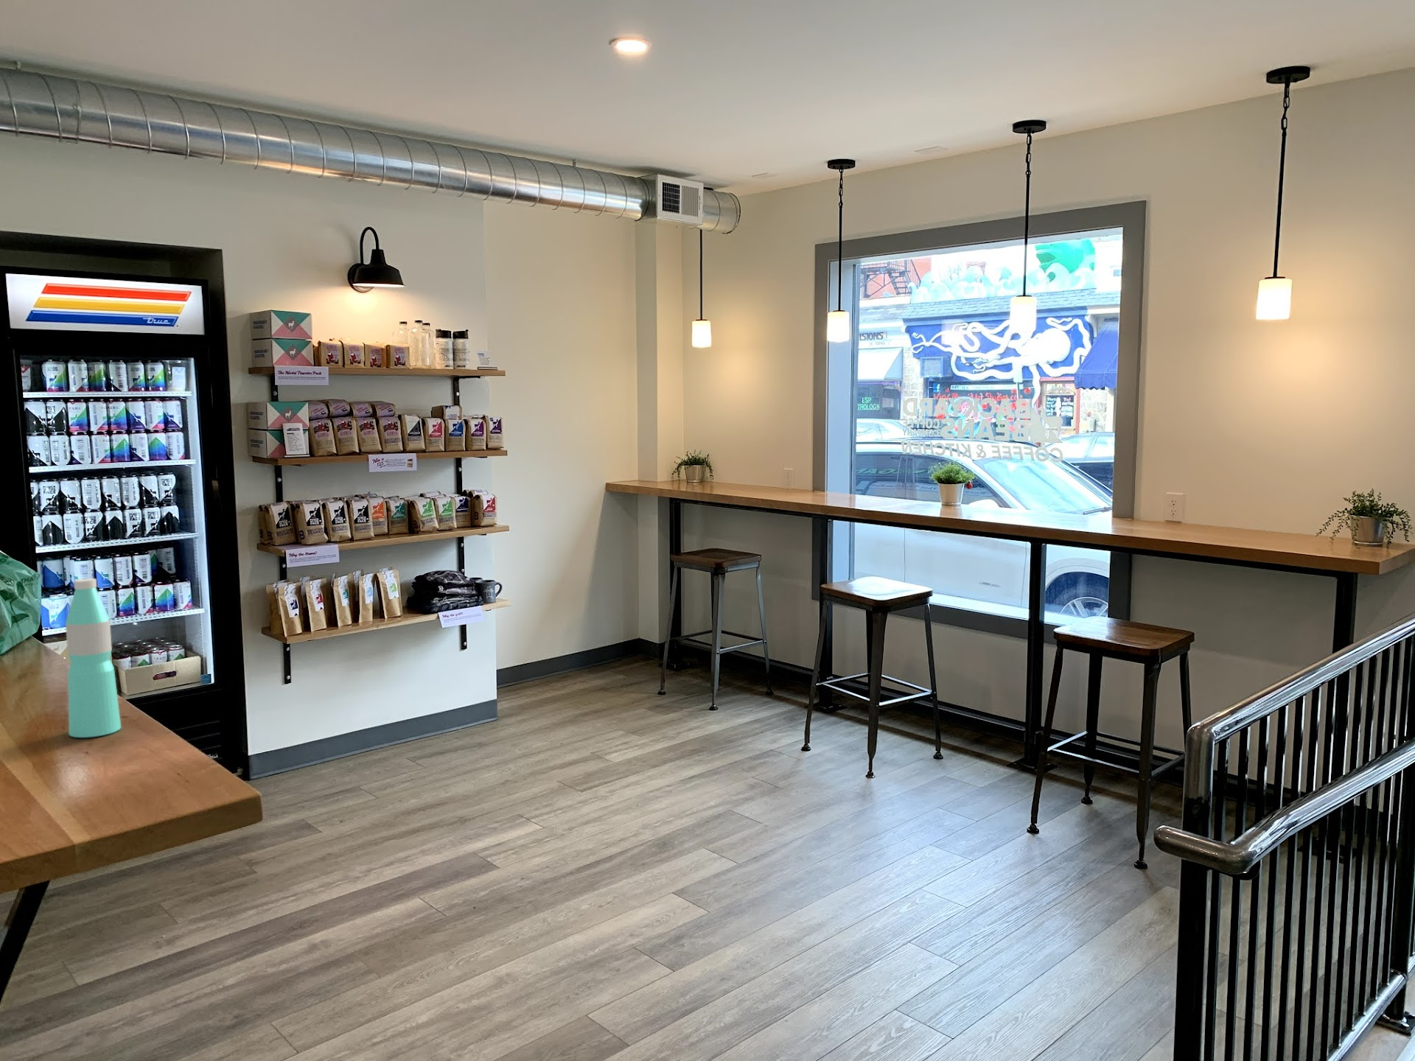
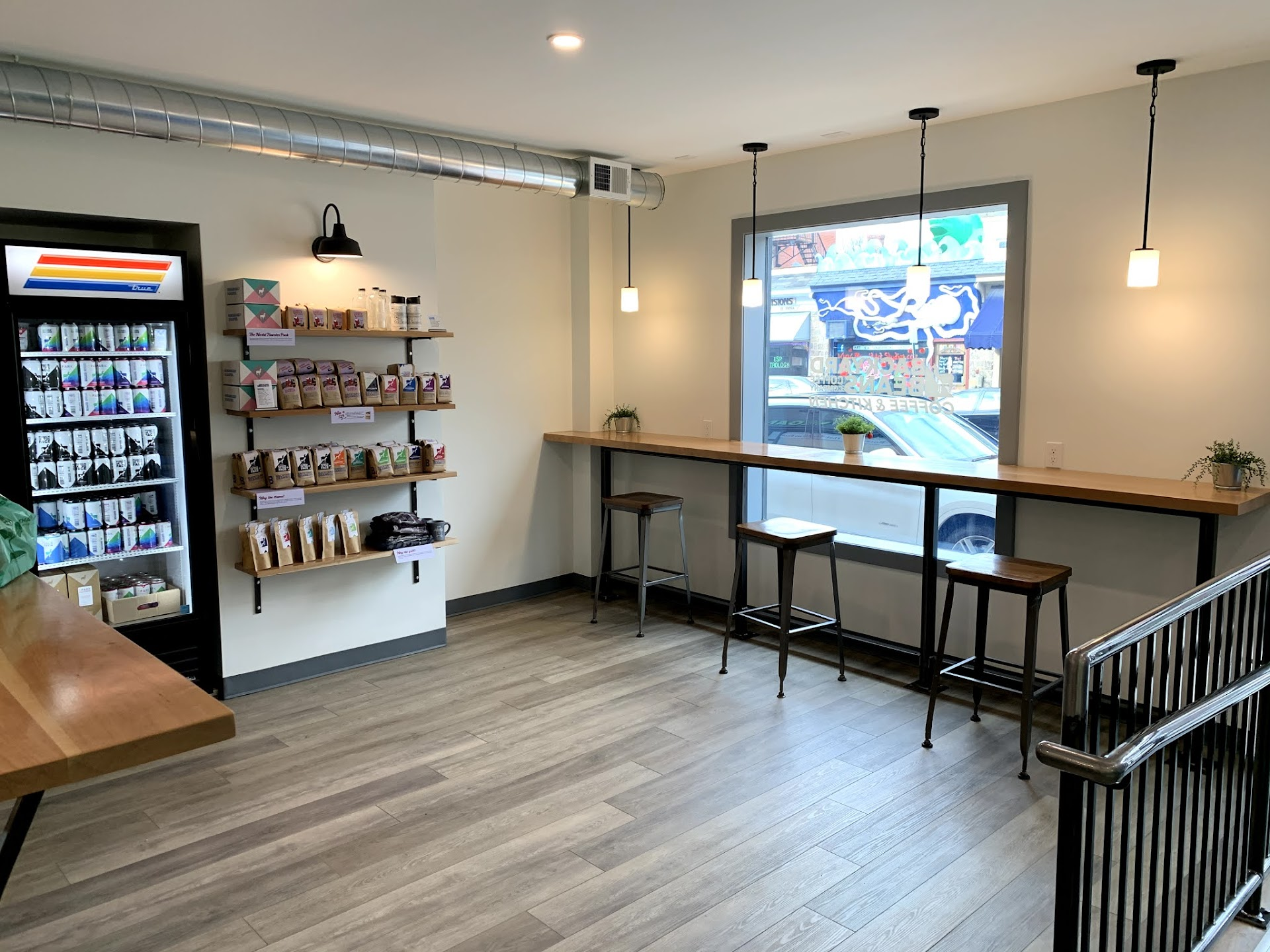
- water bottle (90, 655)
